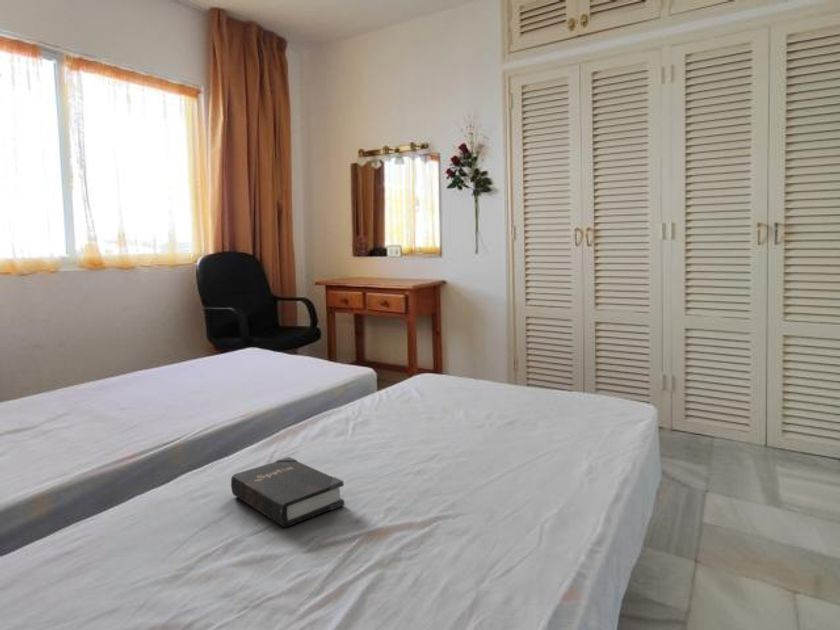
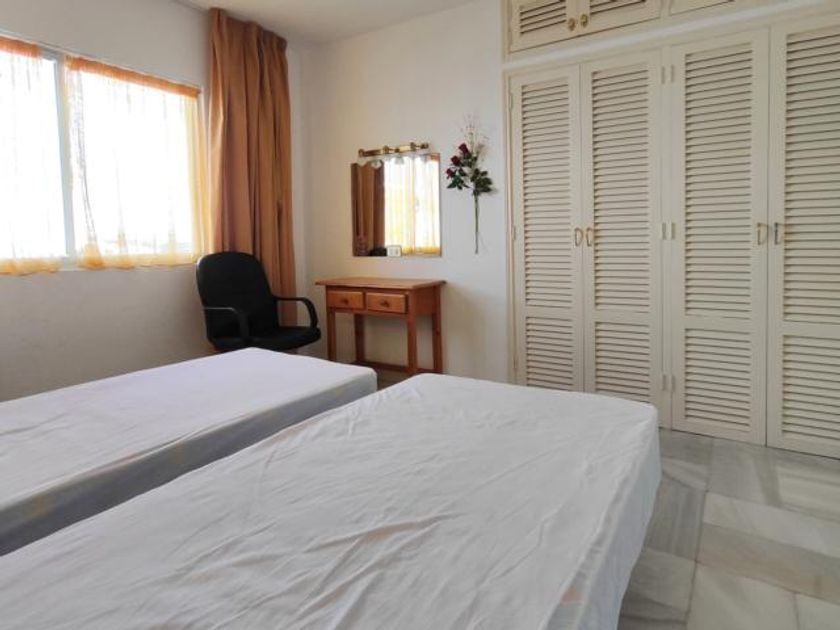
- hardback book (286, 488)
